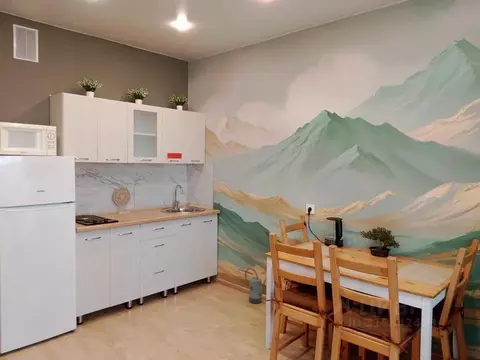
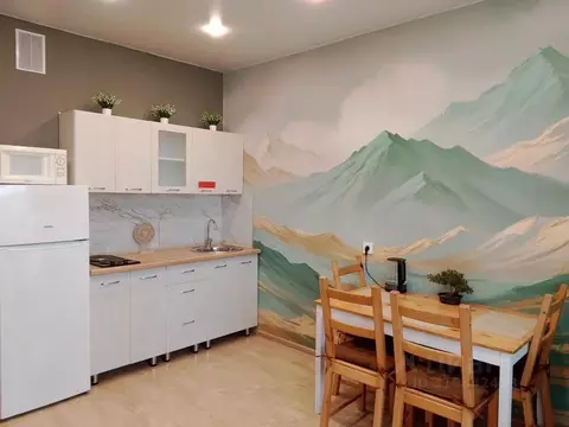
- watering can (255, 285)
